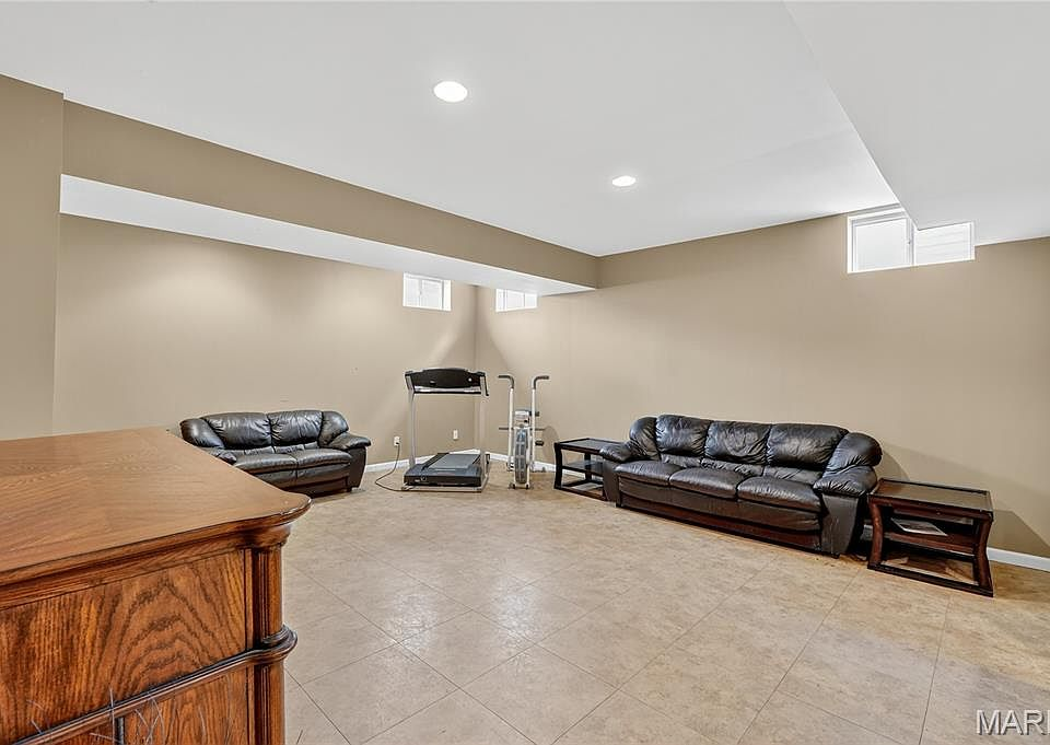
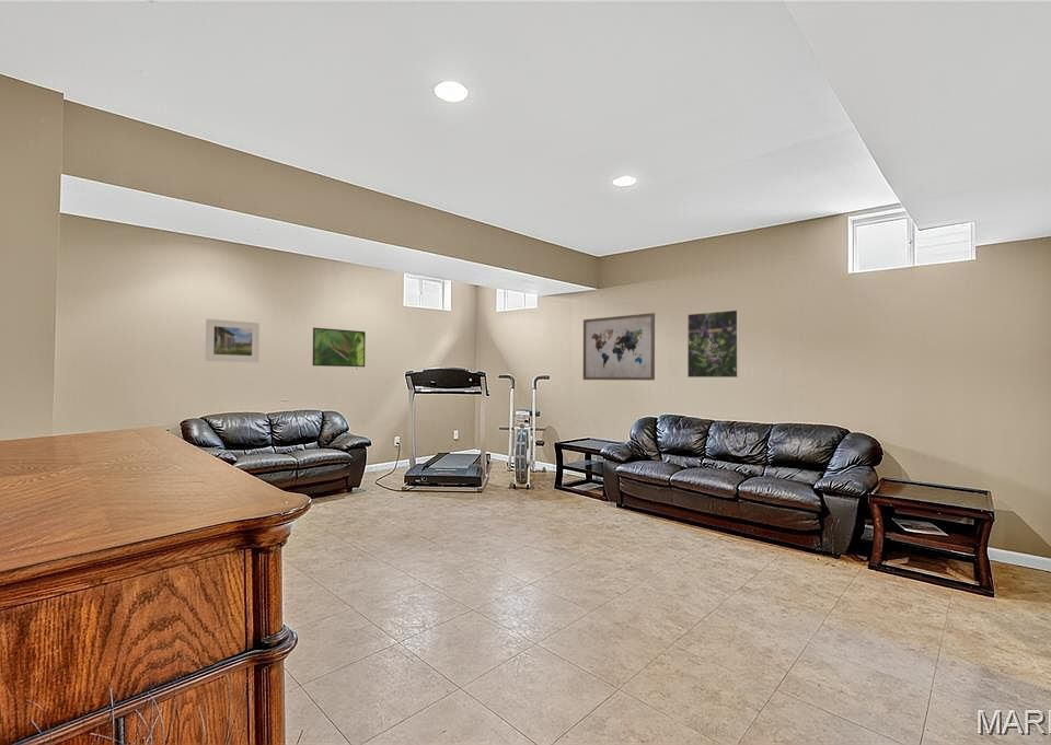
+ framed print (339, 348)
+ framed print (233, 341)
+ wall art (616, 348)
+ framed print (712, 345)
